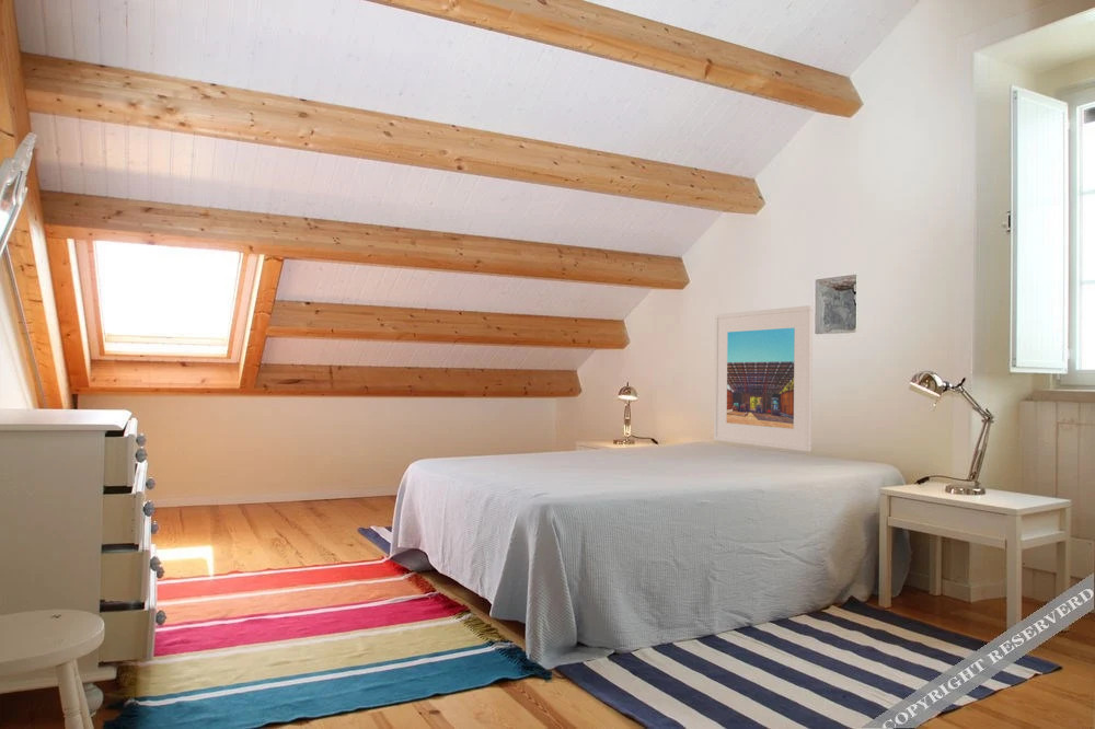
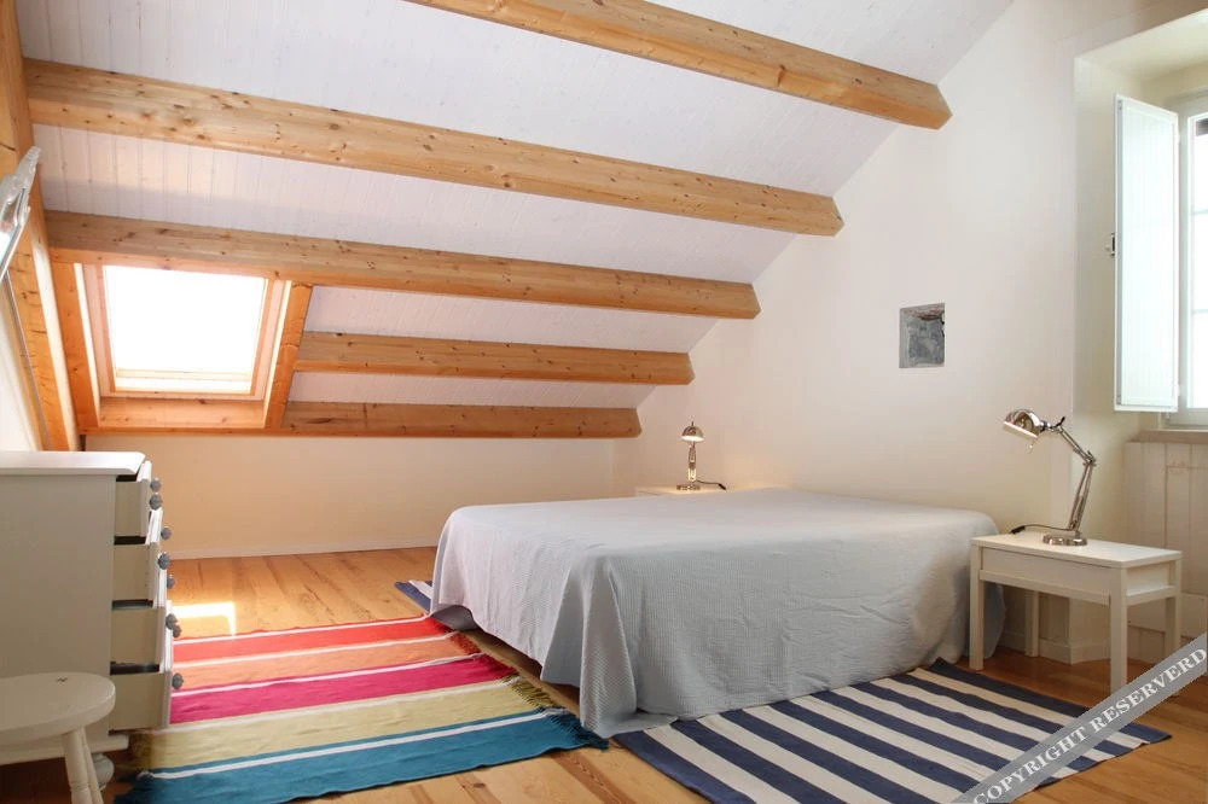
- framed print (759, 378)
